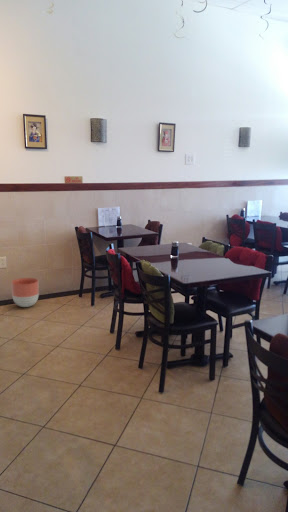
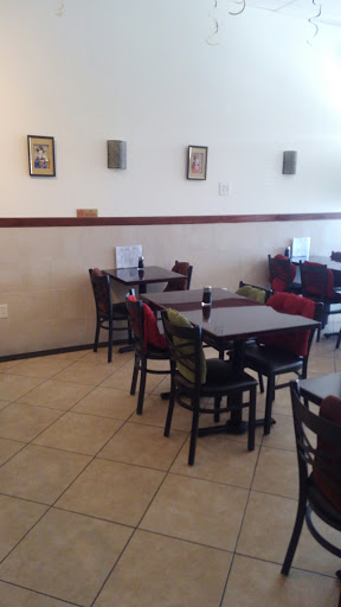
- planter (25, 293)
